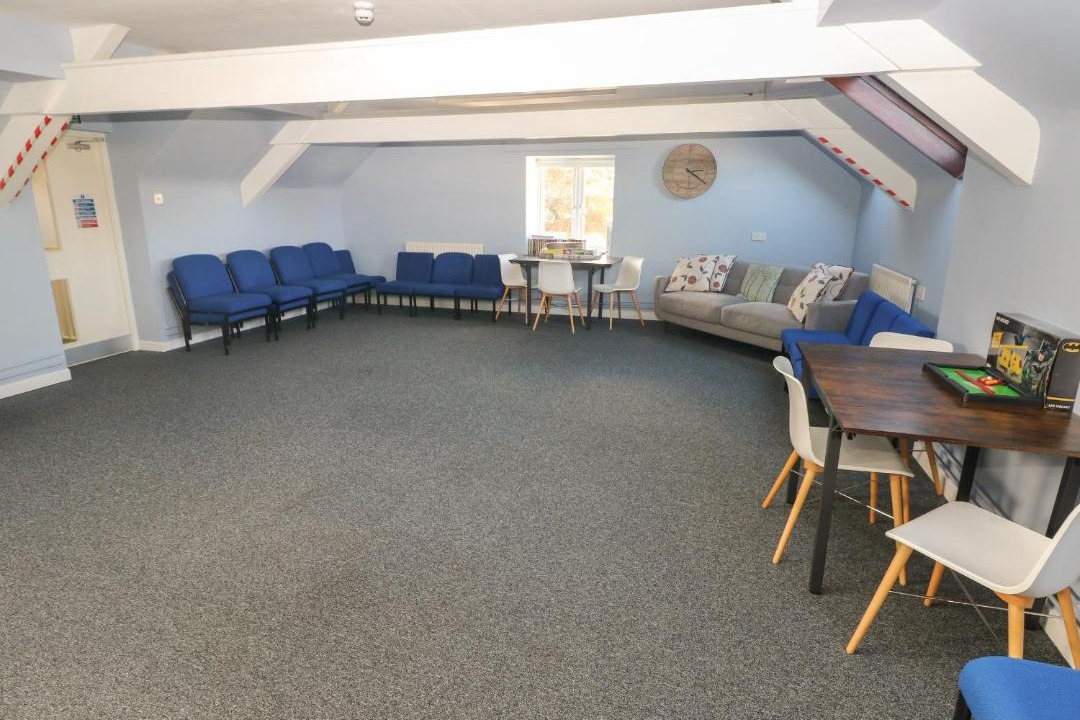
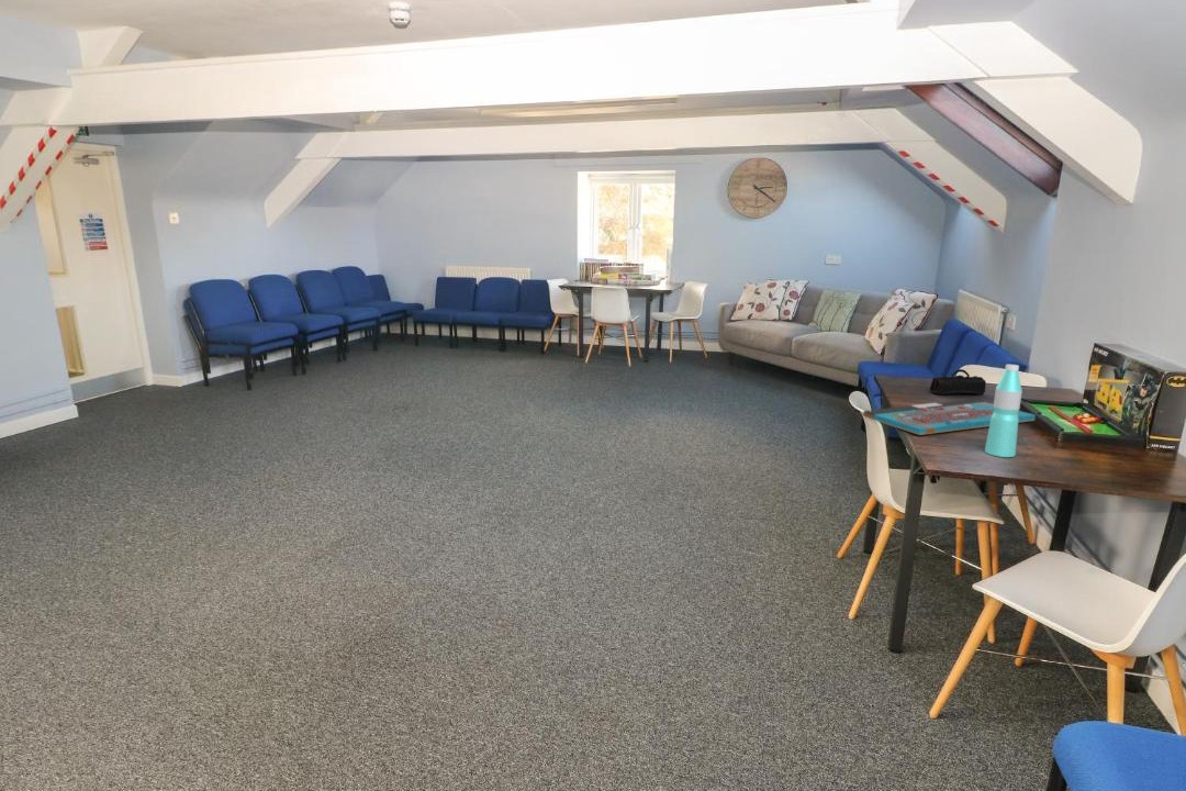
+ pencil case (958, 381)
+ water bottle (1006, 410)
+ board game (949, 413)
